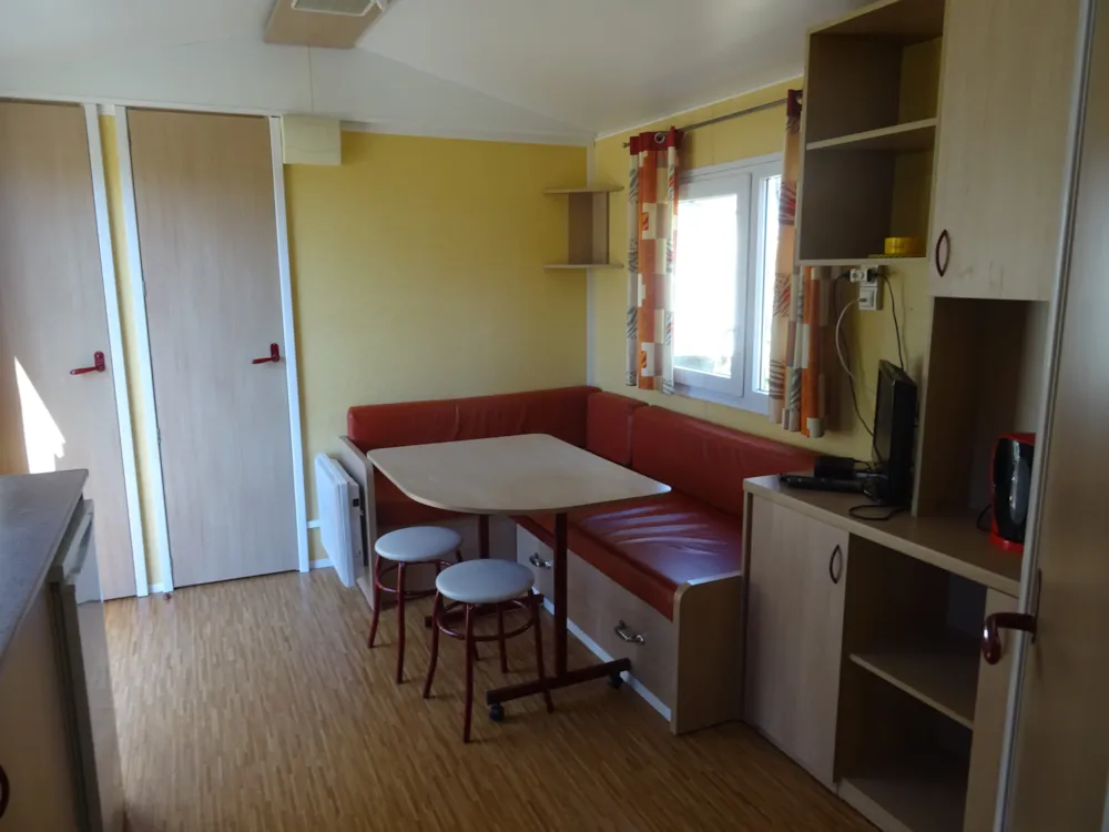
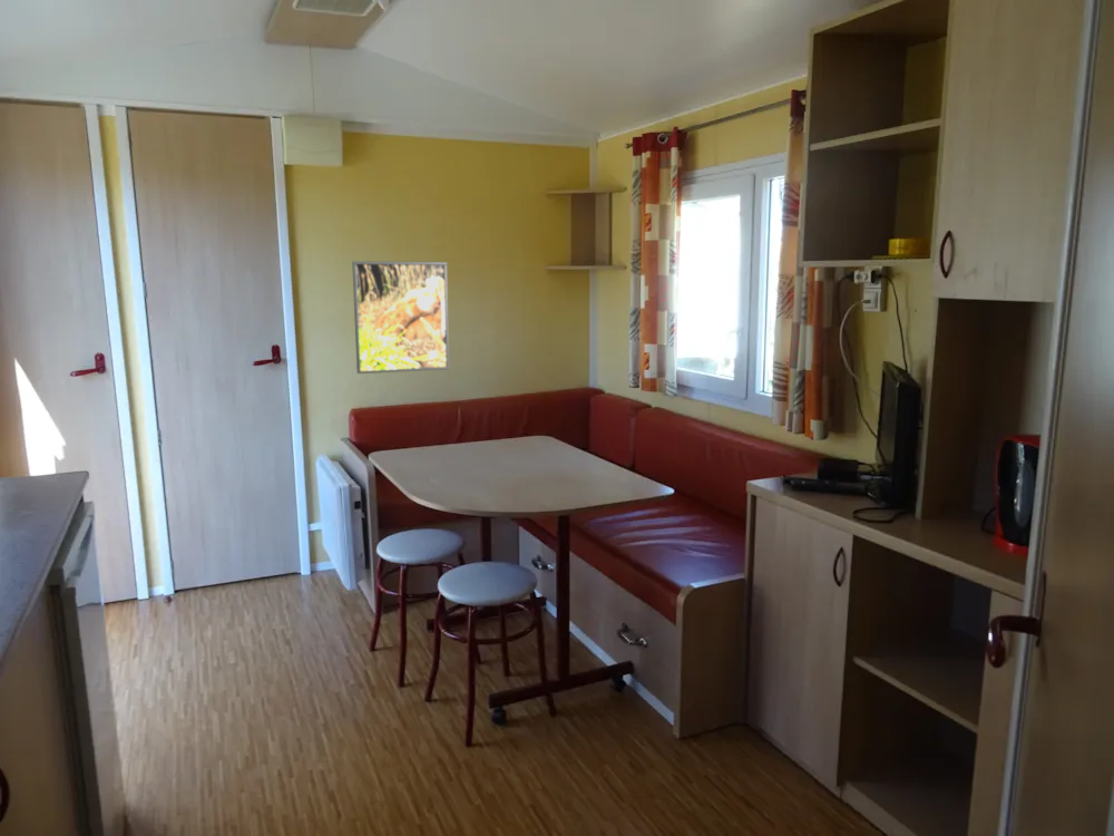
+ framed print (402, 317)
